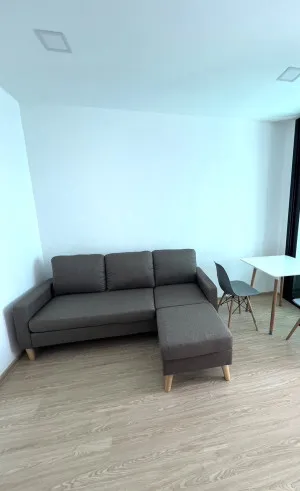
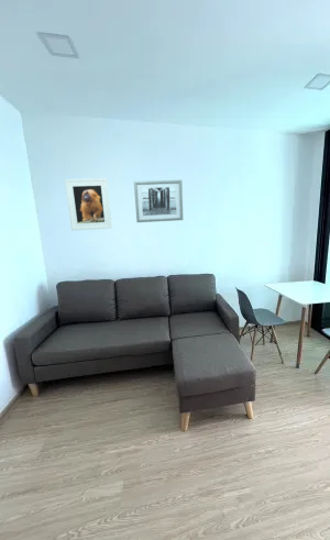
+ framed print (89, 205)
+ wall art (158, 201)
